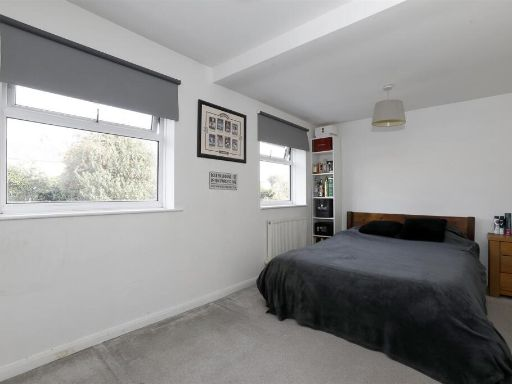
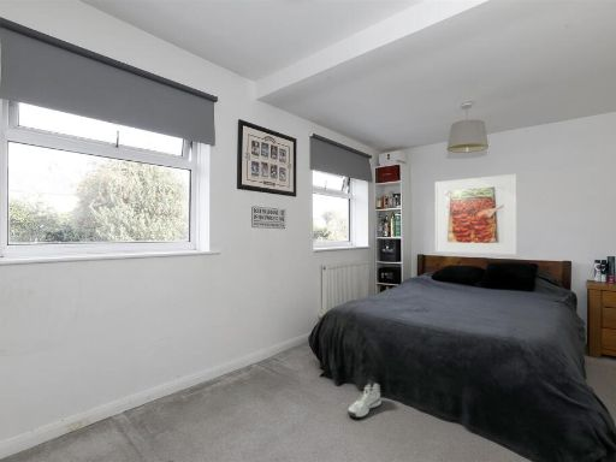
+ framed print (473, 215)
+ sneaker (363, 395)
